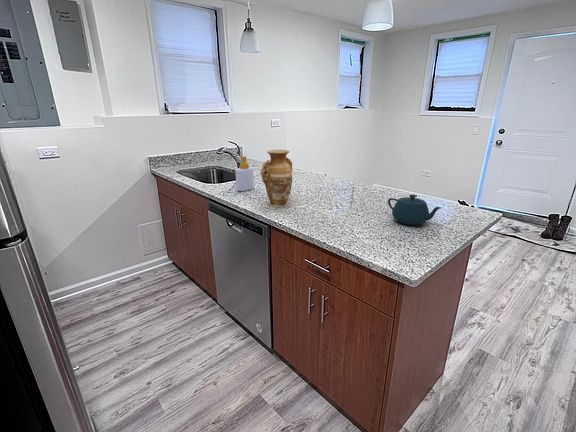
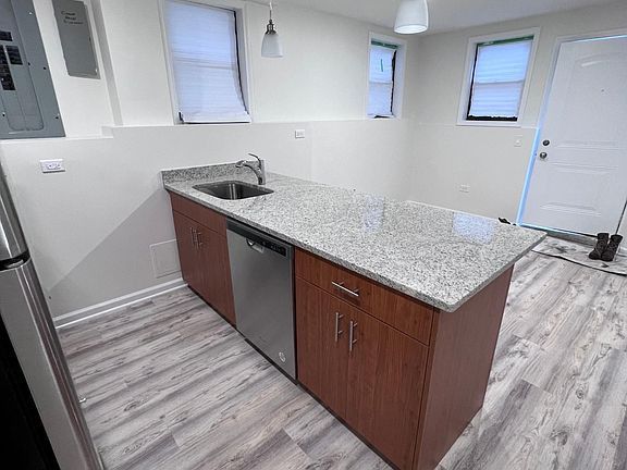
- teapot (412, 208)
- soap bottle (244, 173)
- vase (278, 178)
